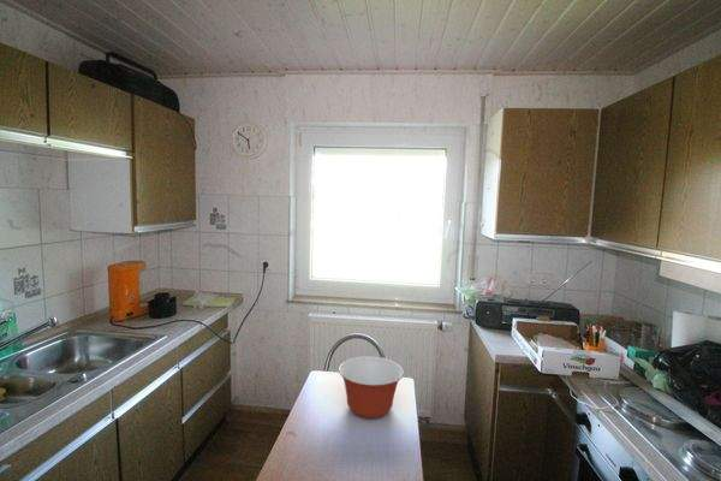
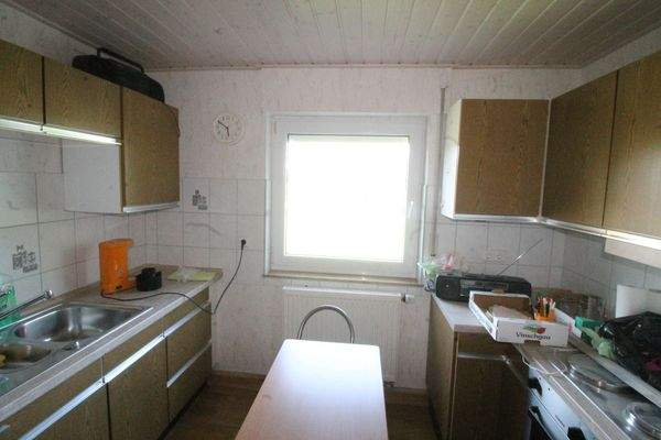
- mixing bowl (370, 388)
